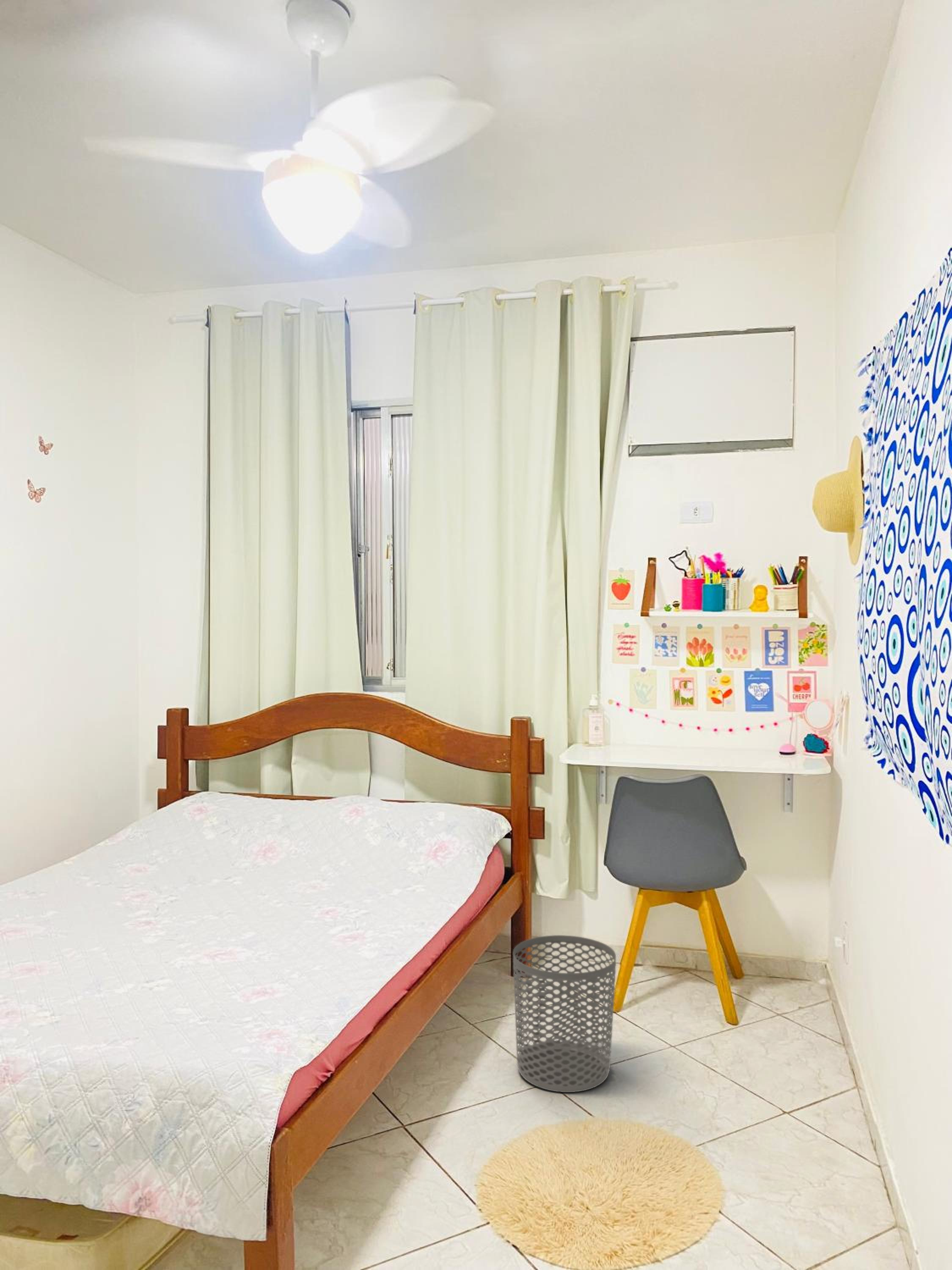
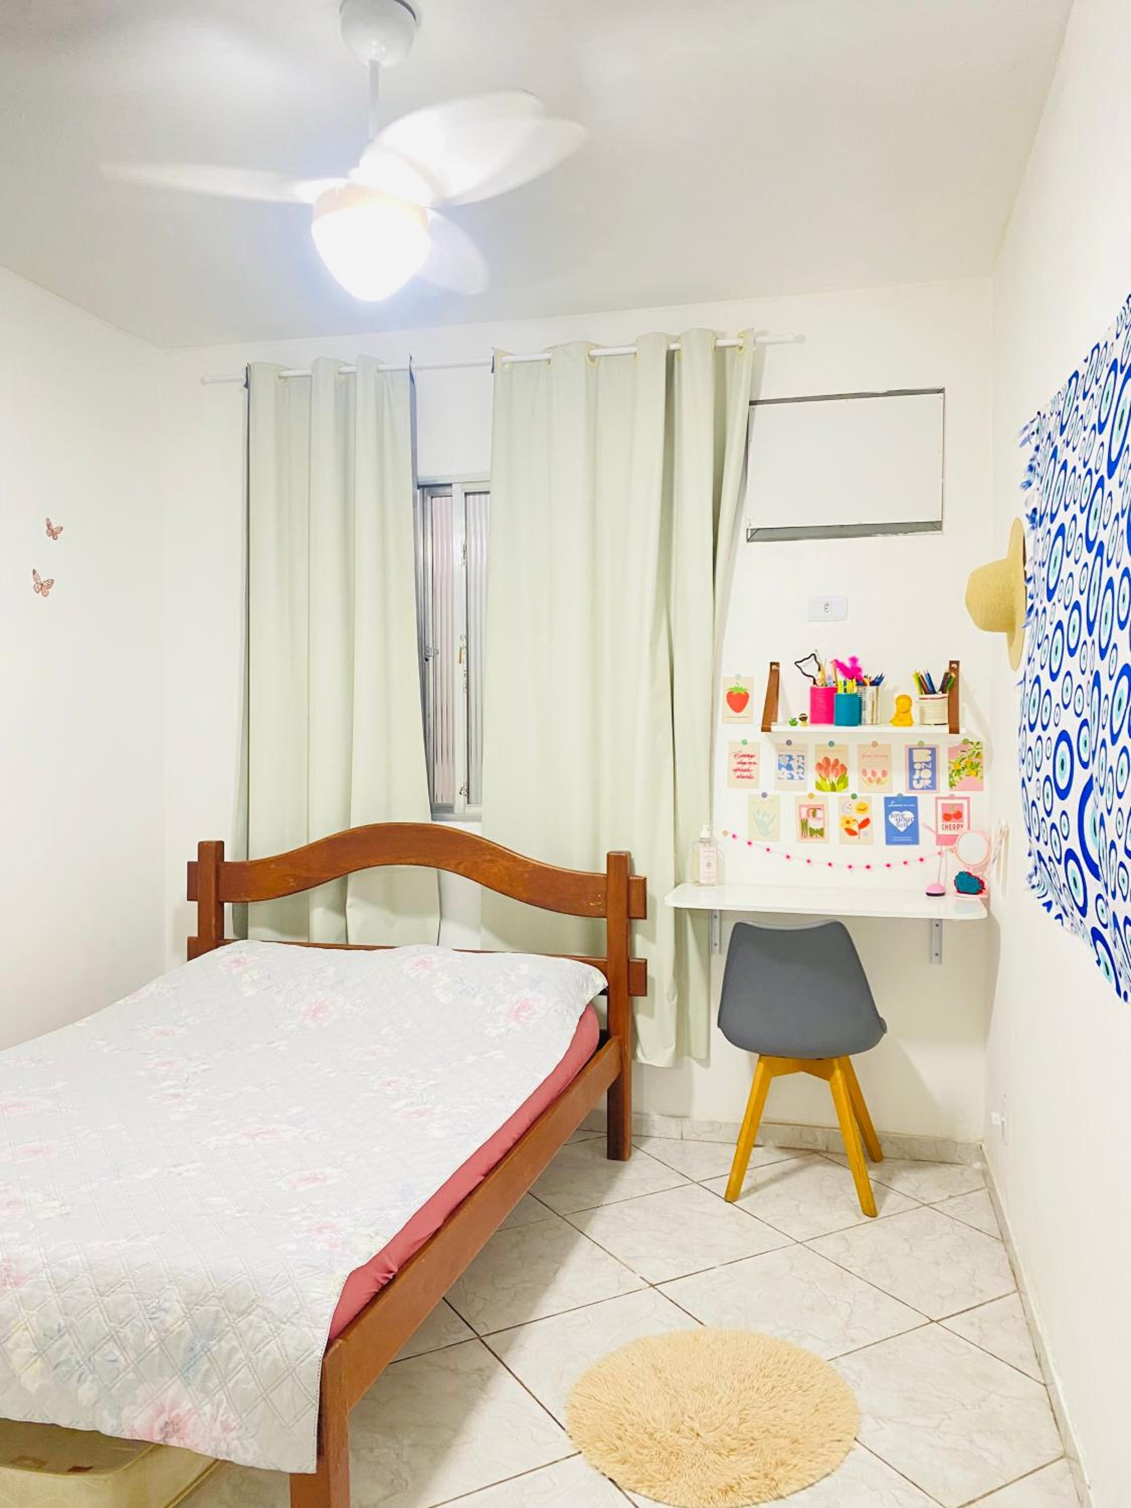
- waste bin (564, 1011)
